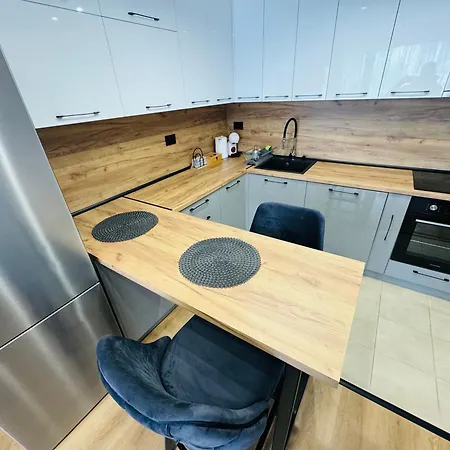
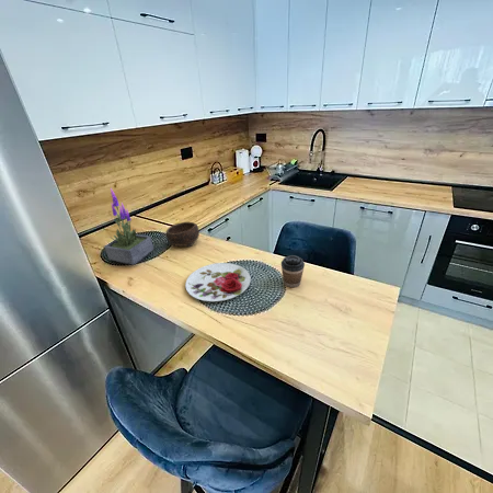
+ coffee cup (291, 270)
+ plate (218, 279)
+ bowl (183, 233)
+ potted plant (123, 225)
